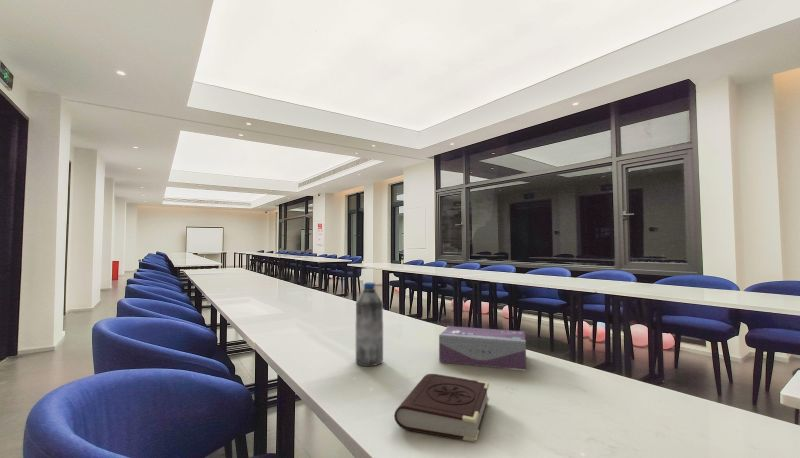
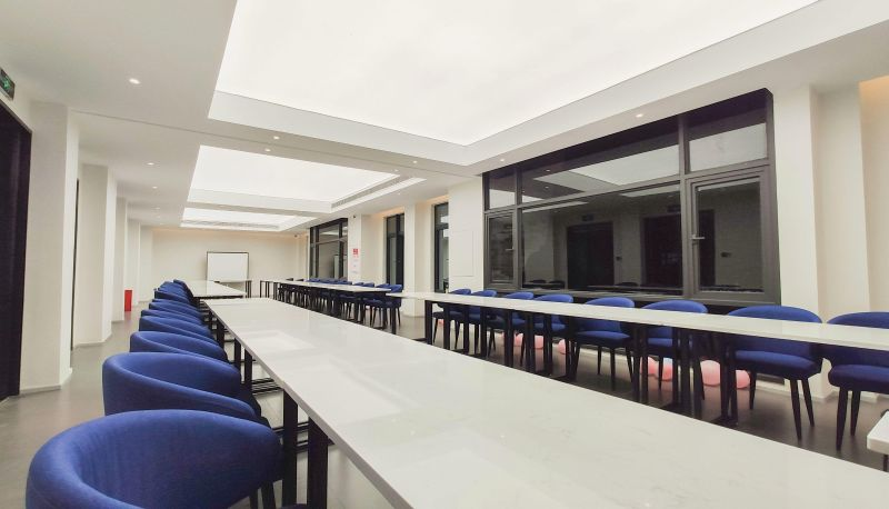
- water bottle (369, 322)
- tissue box (483, 345)
- book (445, 402)
